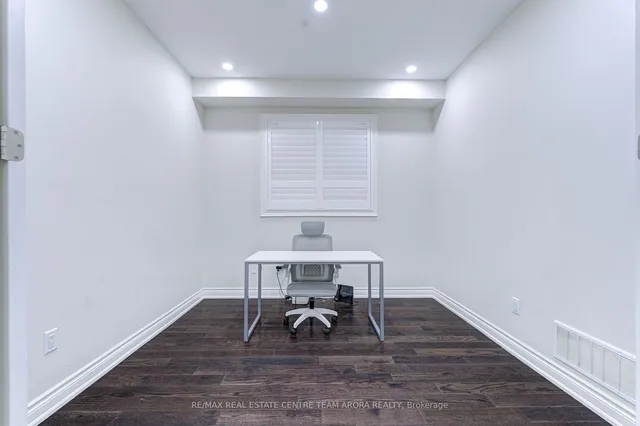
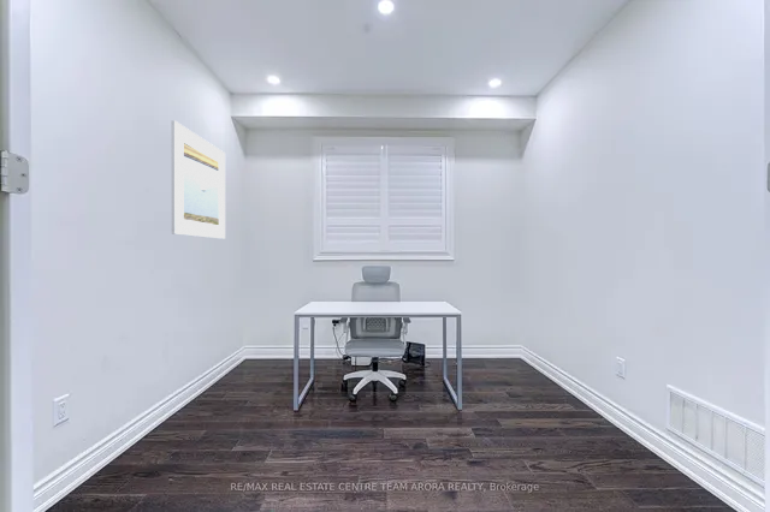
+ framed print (202, 187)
